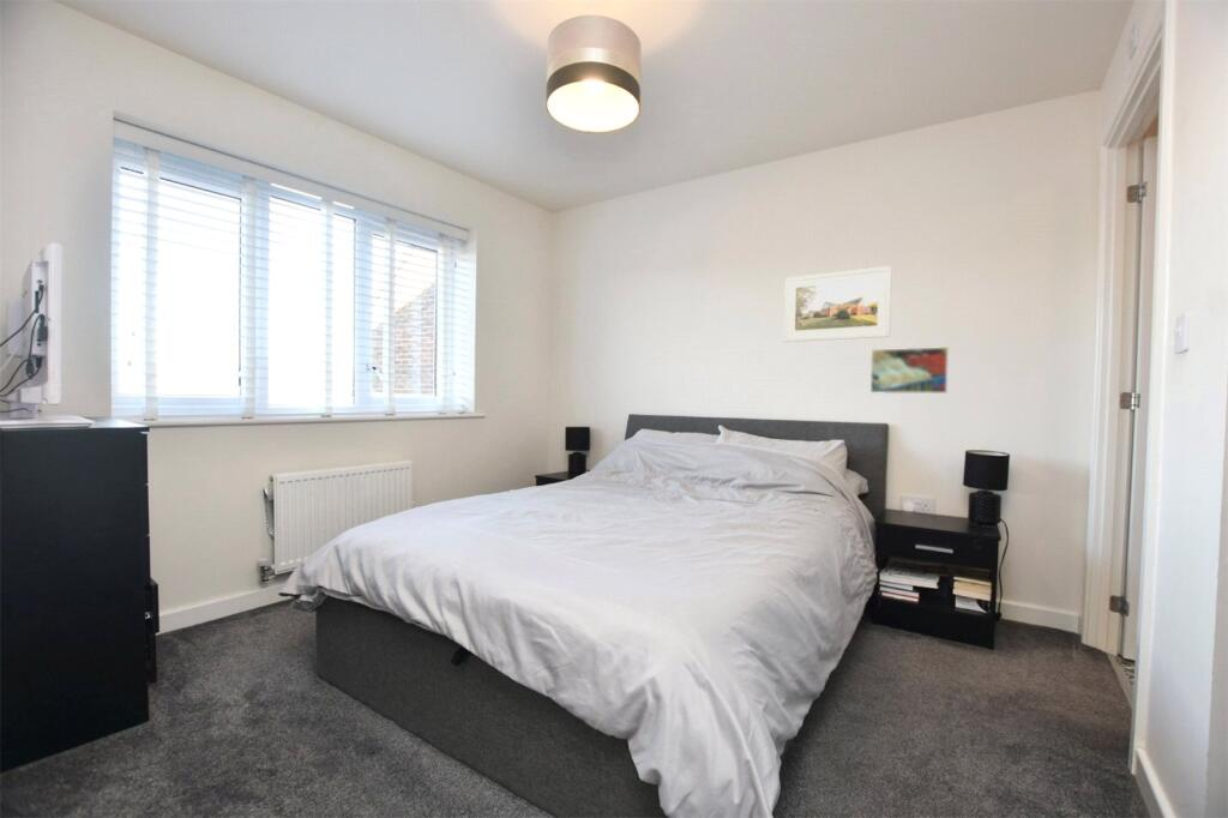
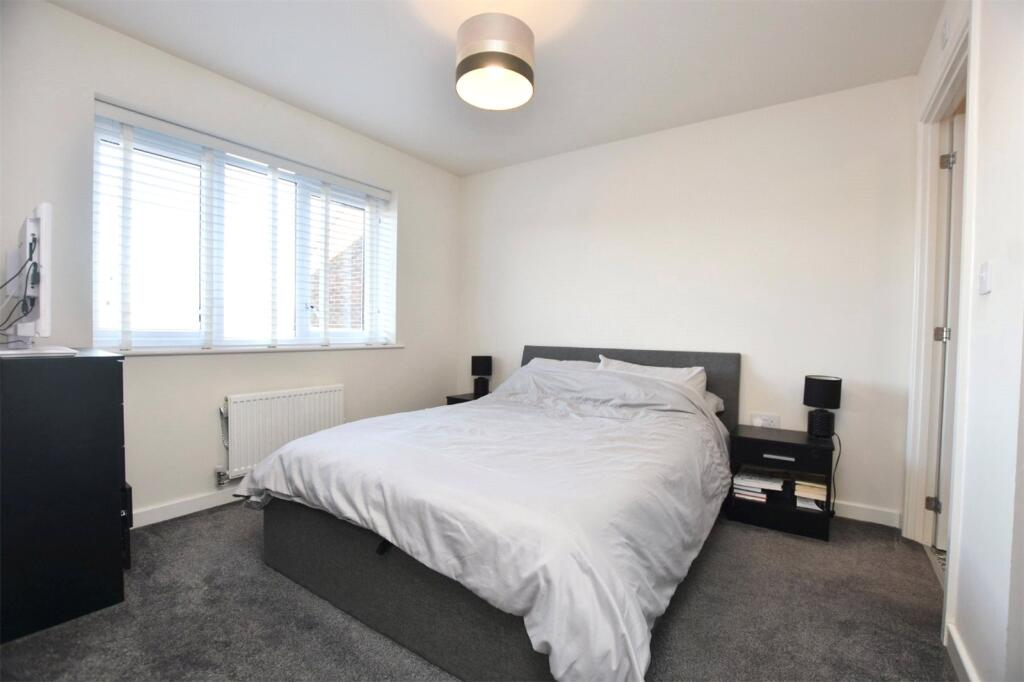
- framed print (835, 306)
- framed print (908, 371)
